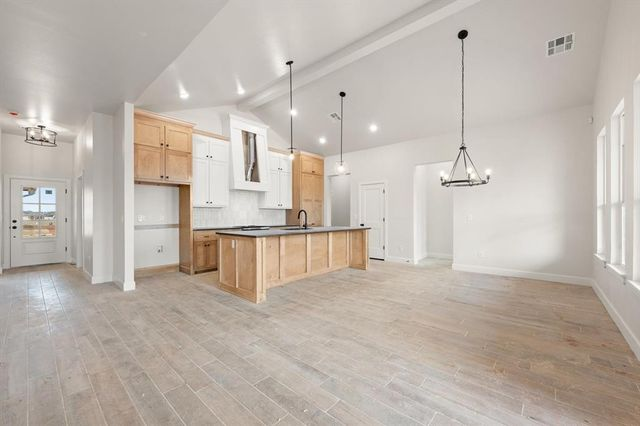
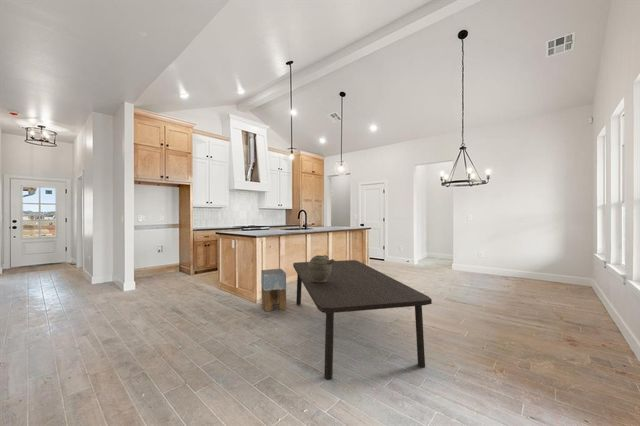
+ dining table (344, 301)
+ stool (273, 288)
+ ceramic jug (322, 268)
